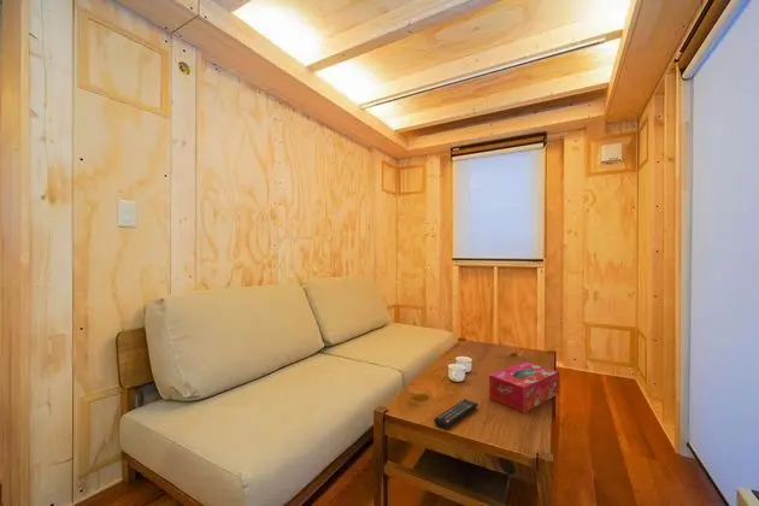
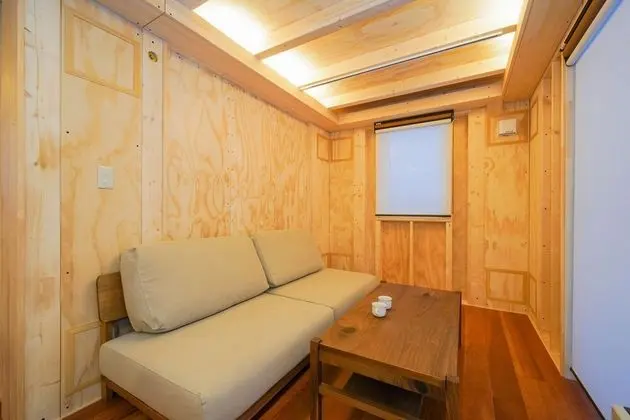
- tissue box (524, 384)
- remote control (457, 412)
